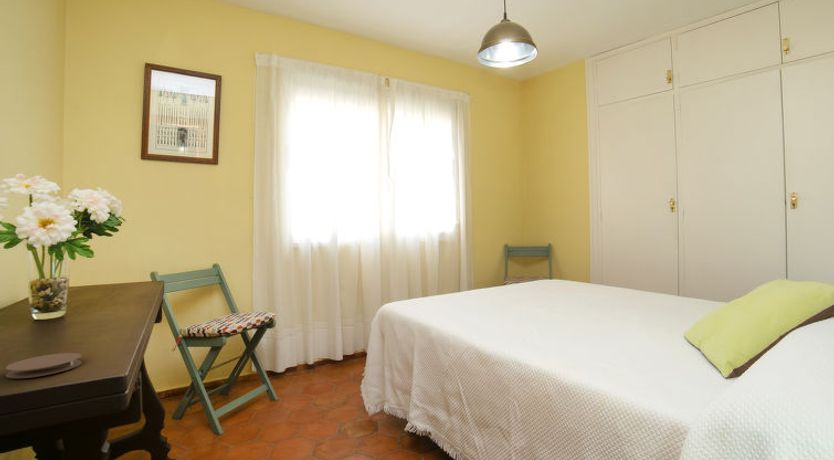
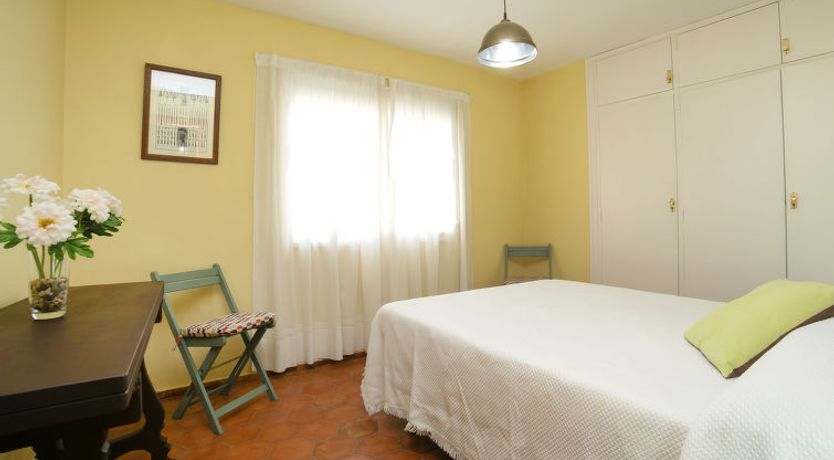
- coaster (45, 364)
